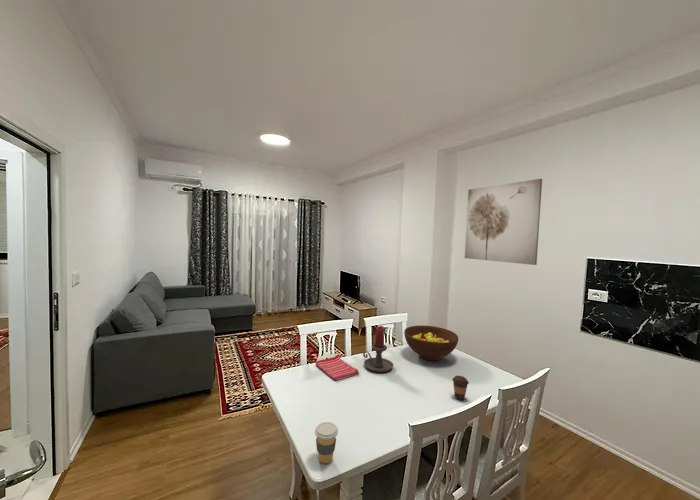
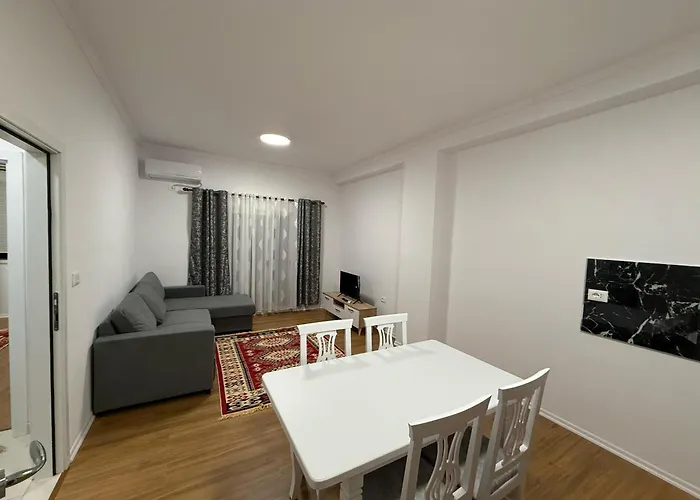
- coffee cup (326, 443)
- candle holder (376, 345)
- wall art (498, 223)
- coffee cup (460, 388)
- fruit bowl (430, 345)
- dish towel (336, 367)
